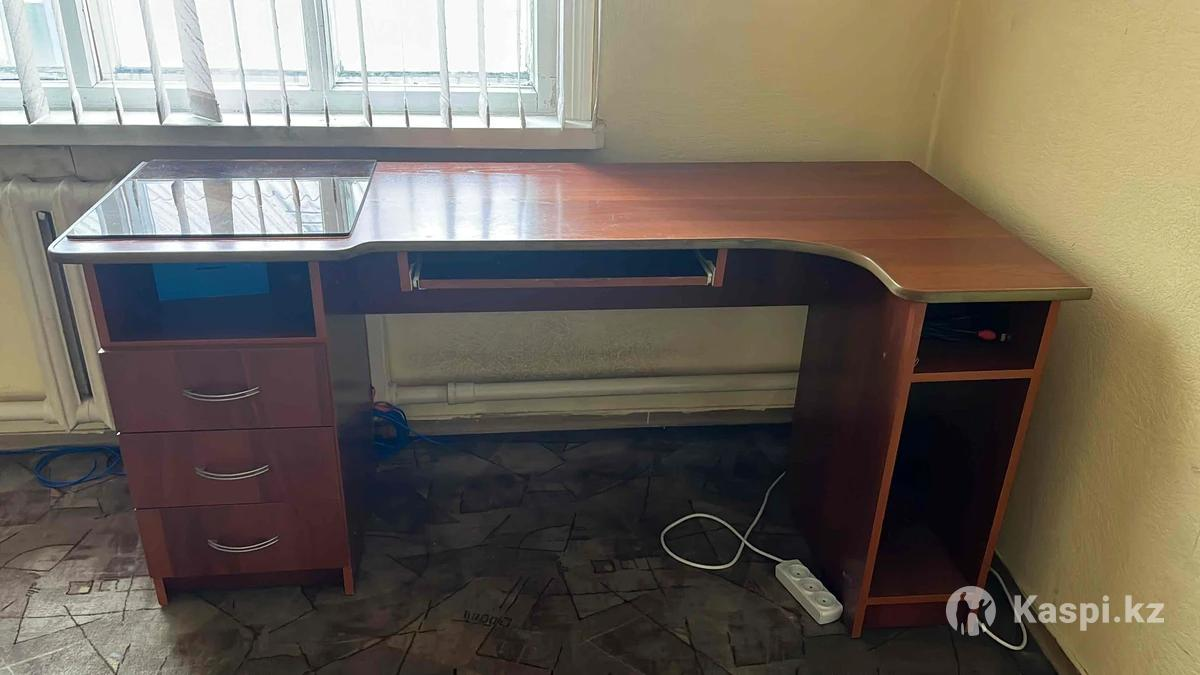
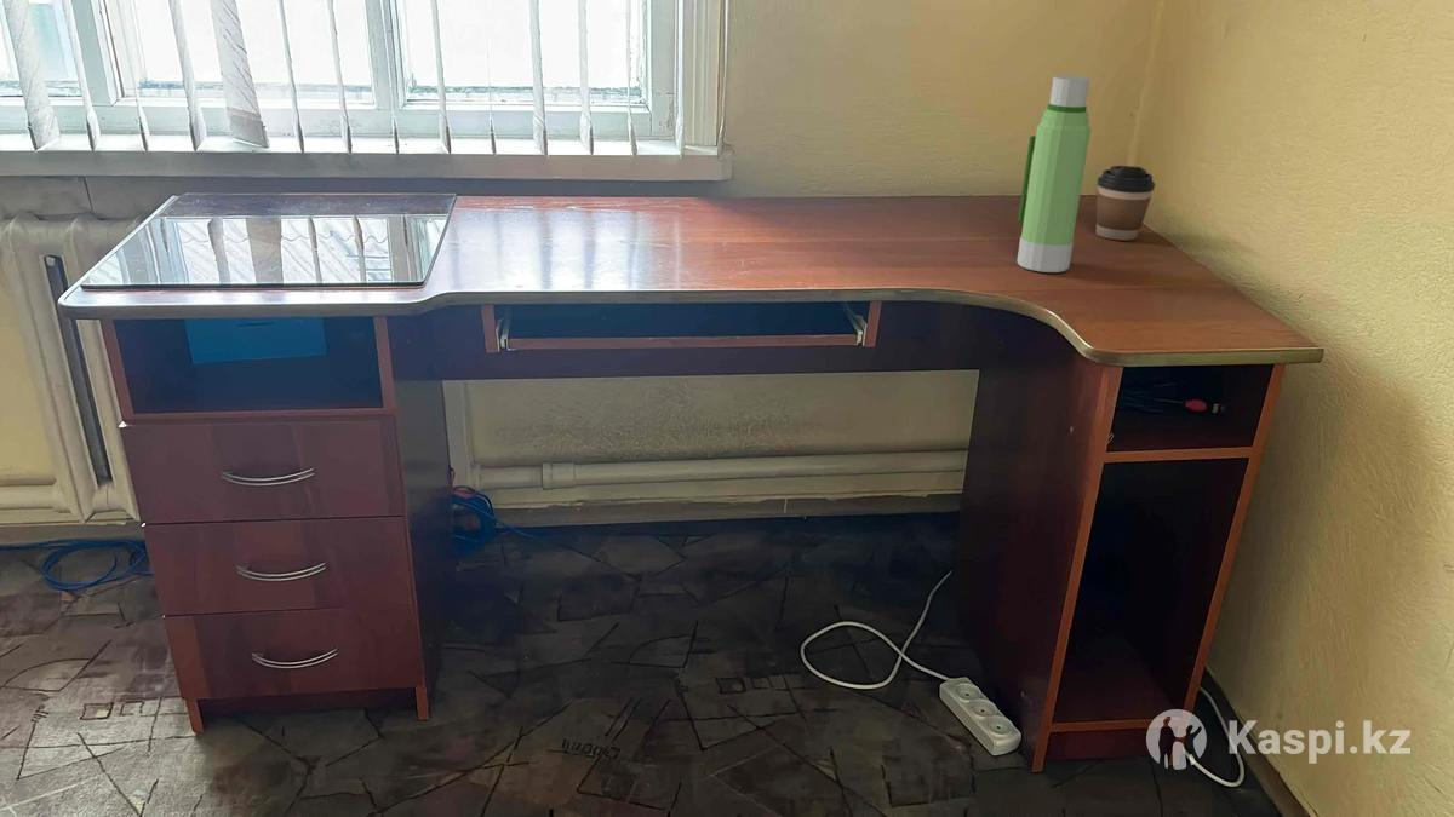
+ water bottle (1055, 174)
+ coffee cup (1122, 200)
